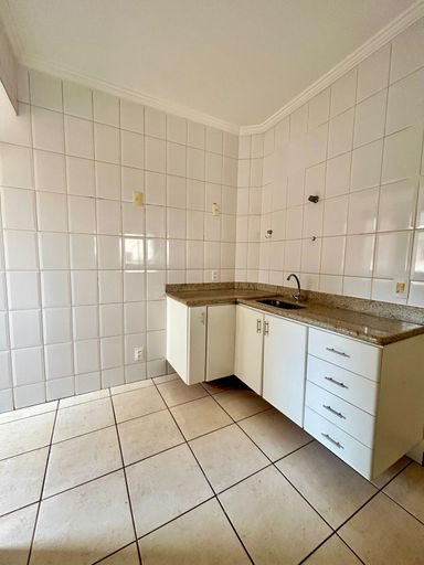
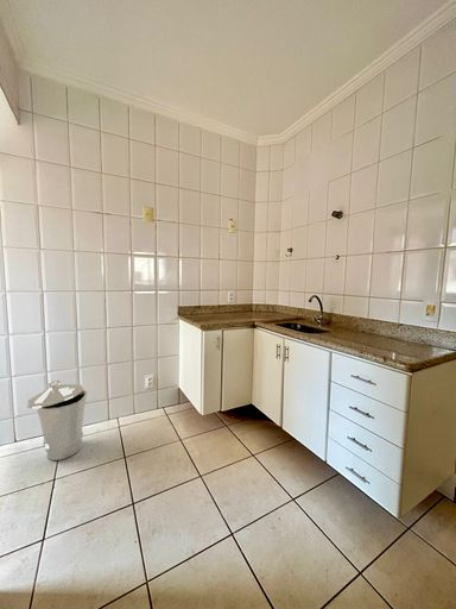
+ trash can (59, 415)
